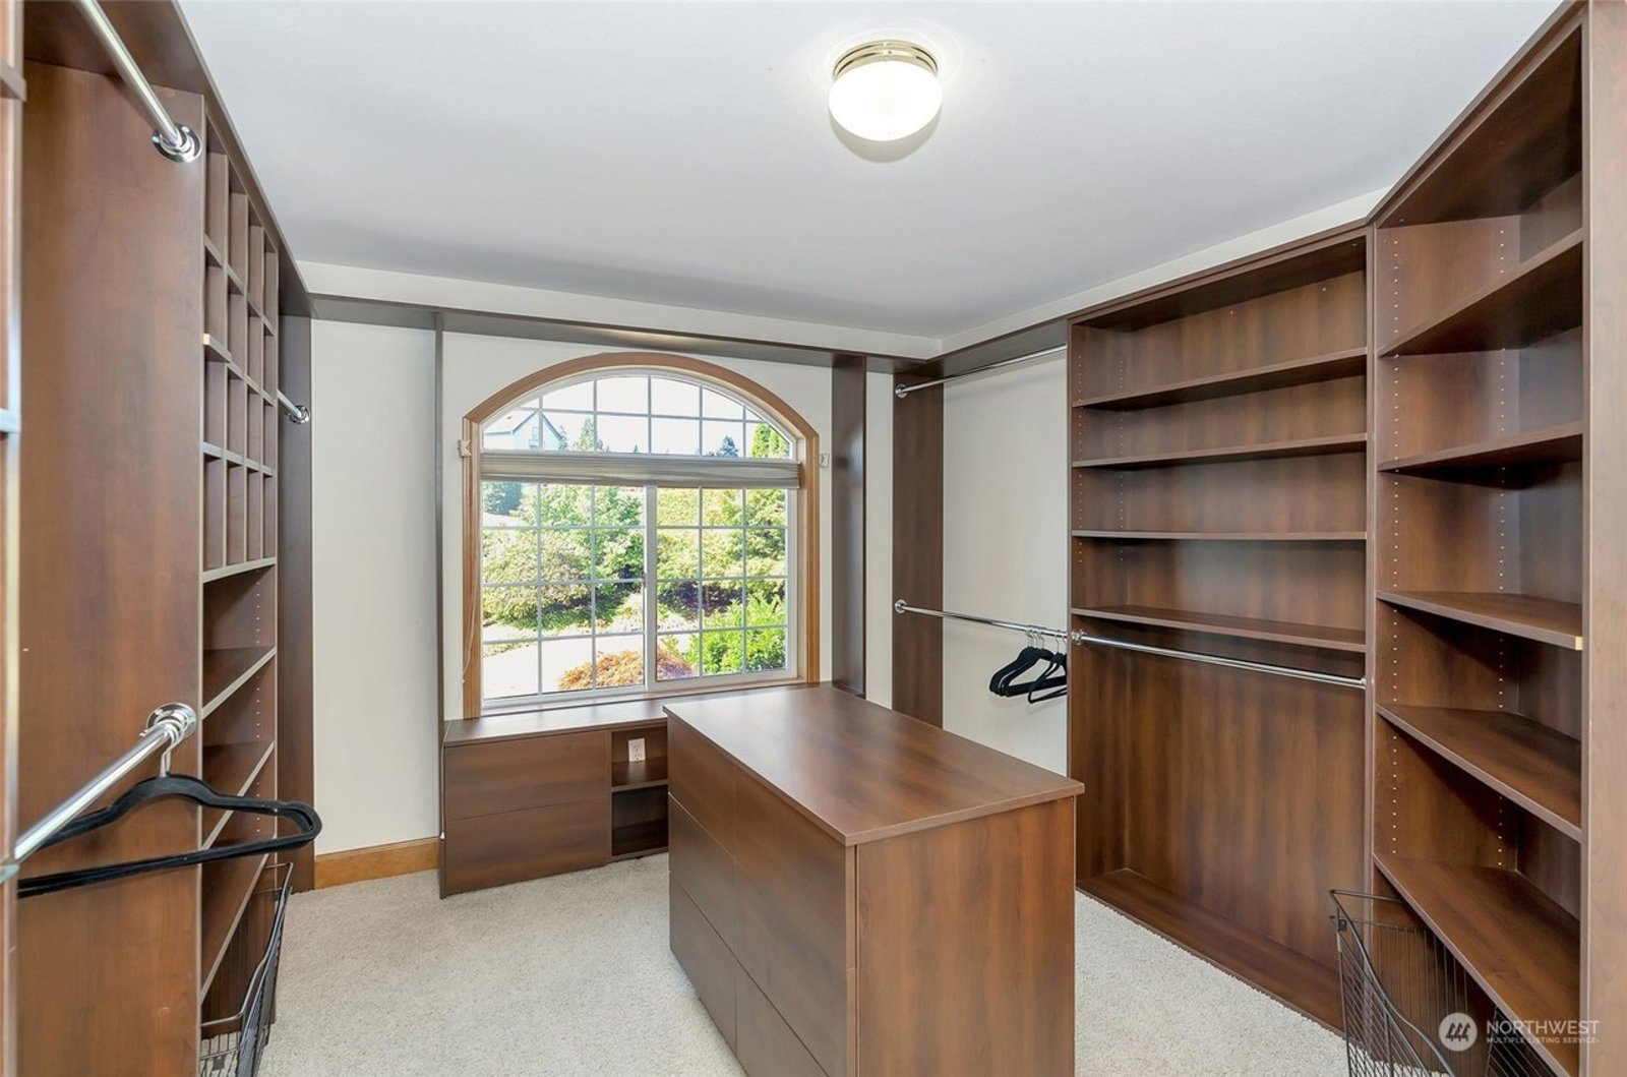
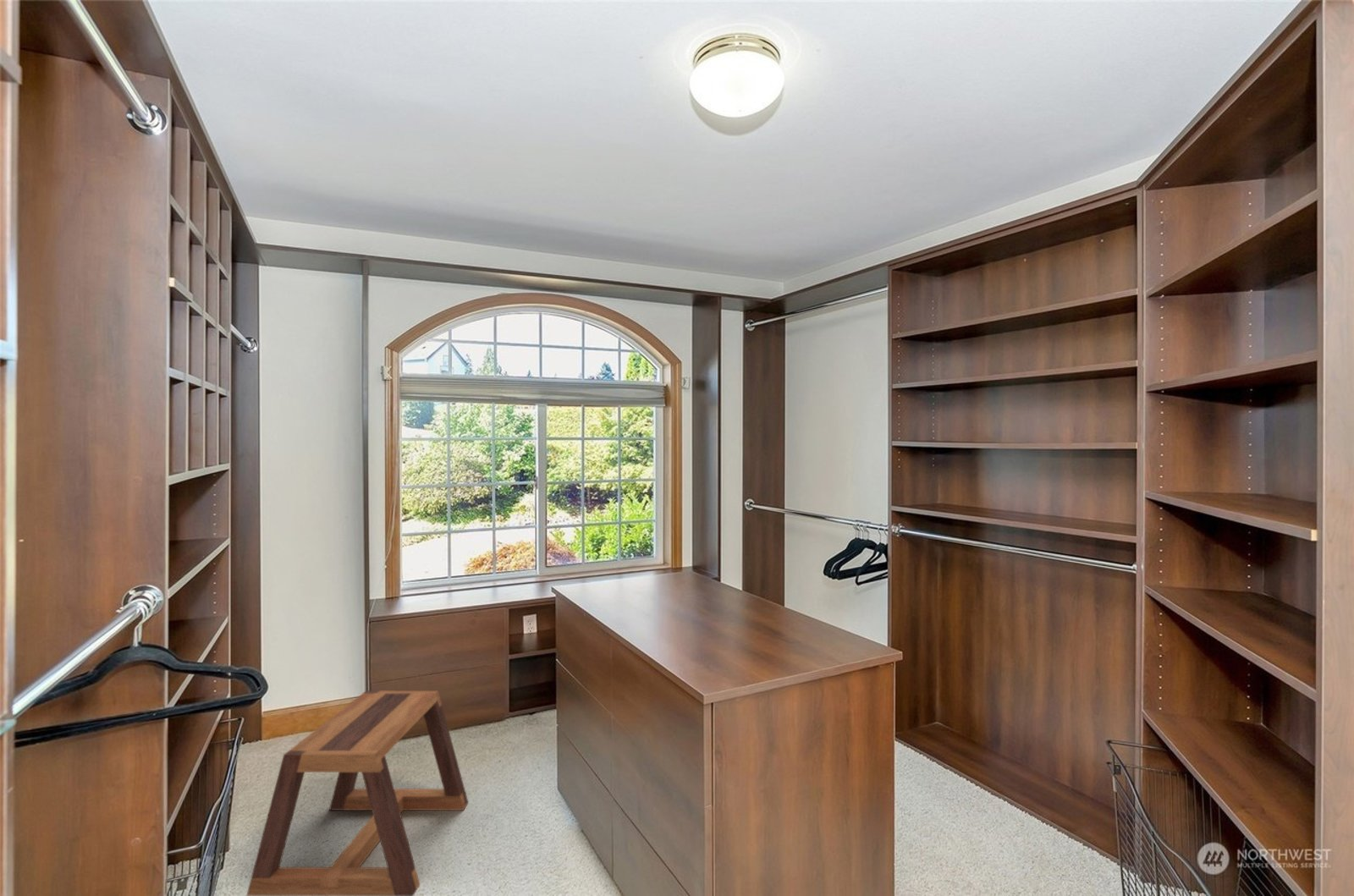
+ stool (370, 781)
